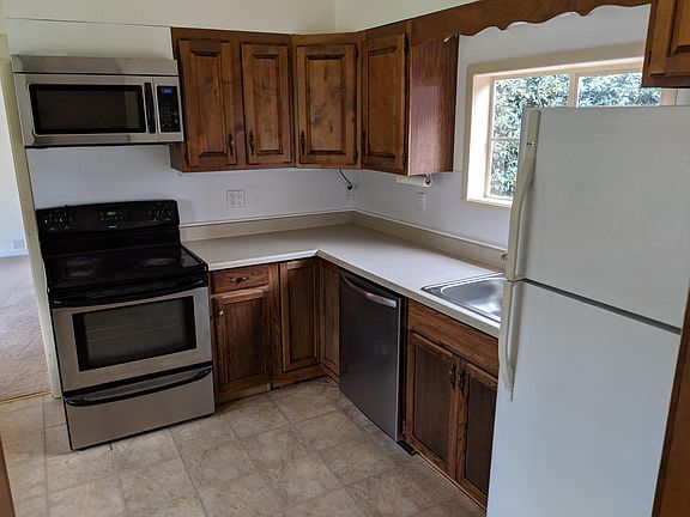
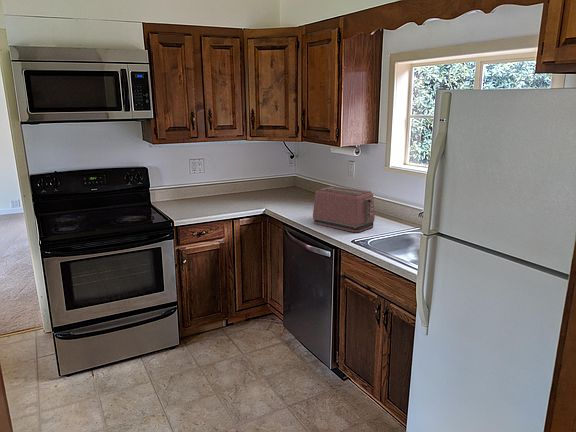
+ toaster (344, 208)
